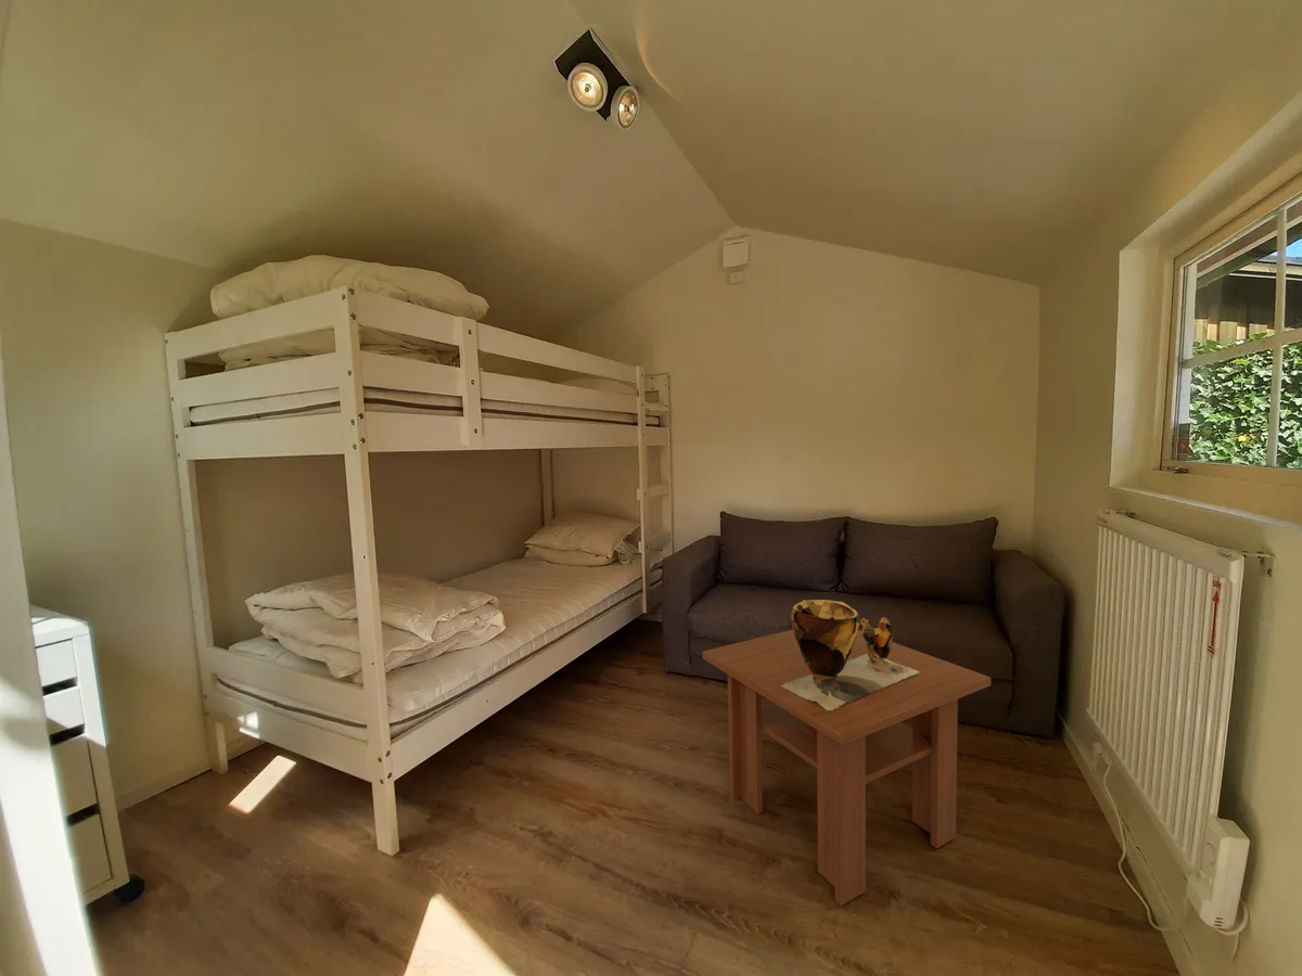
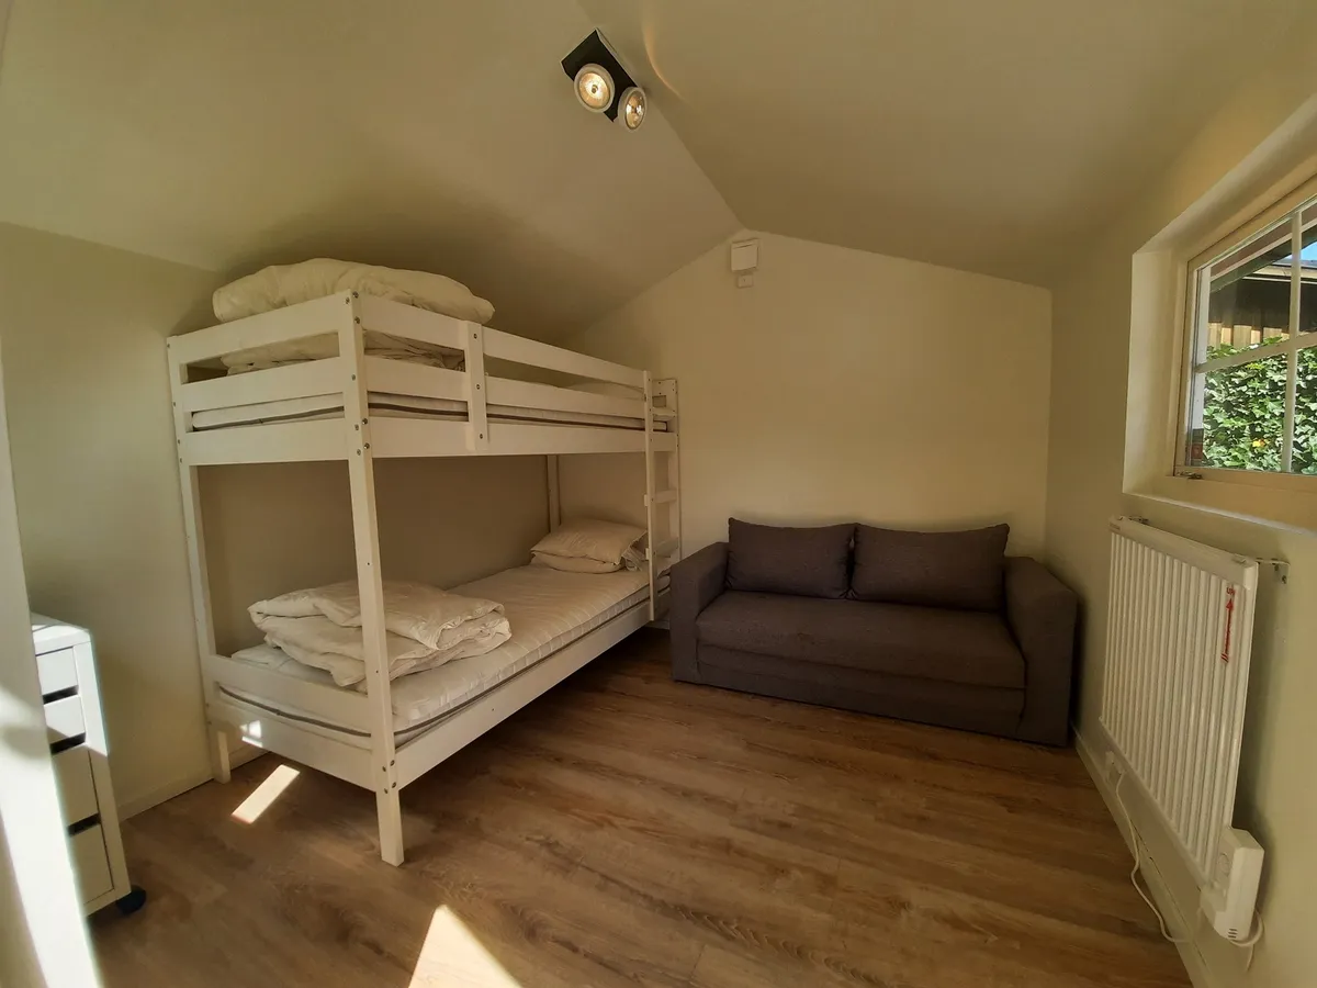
- coffee table (835, 741)
- clay pot (848, 639)
